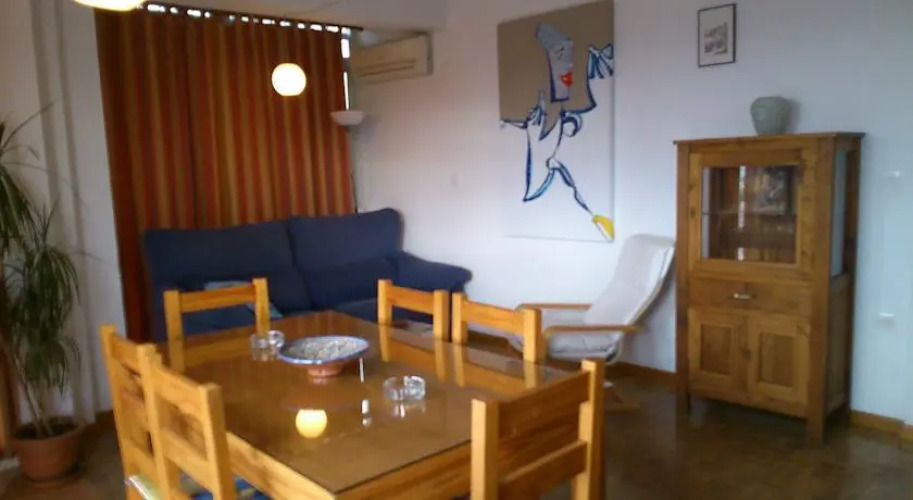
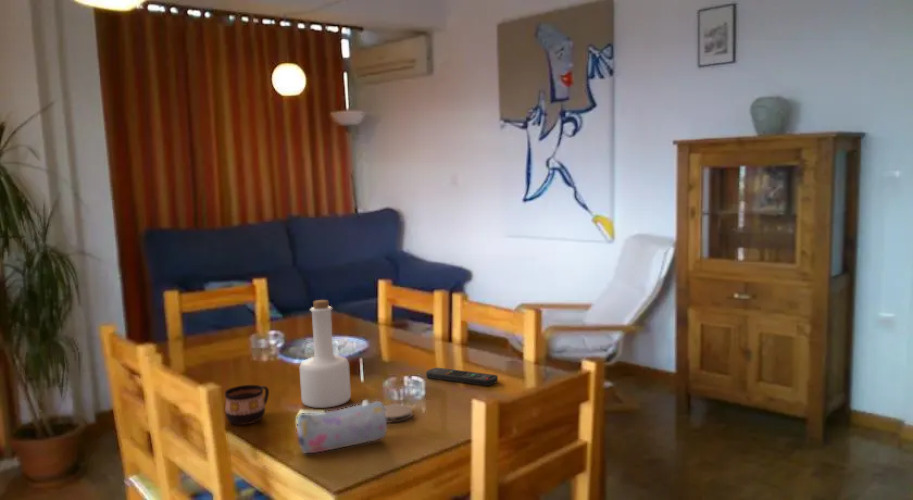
+ pencil case (341, 425)
+ remote control (461, 376)
+ bottle (323, 351)
+ cup (247, 404)
+ coaster (393, 413)
